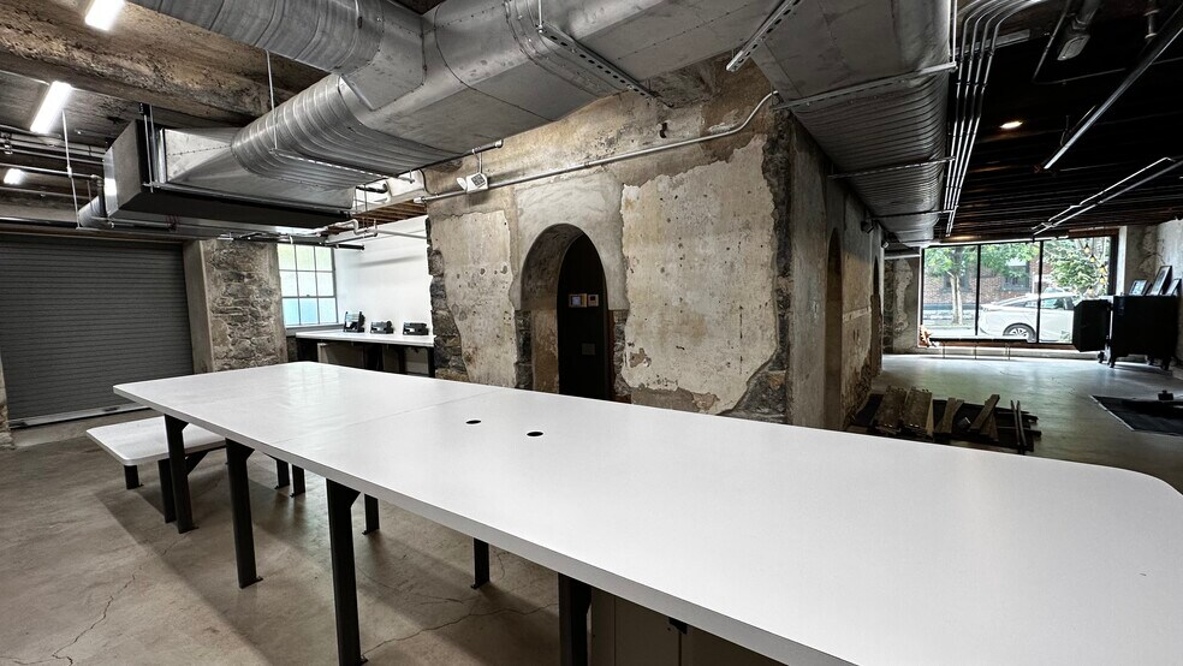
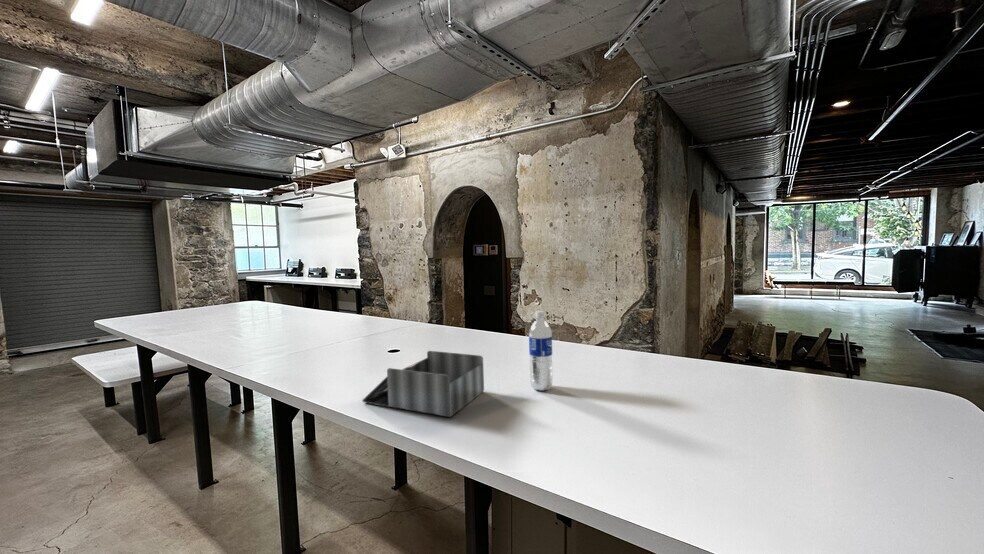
+ desk organizer (423, 378)
+ water bottle (540, 350)
